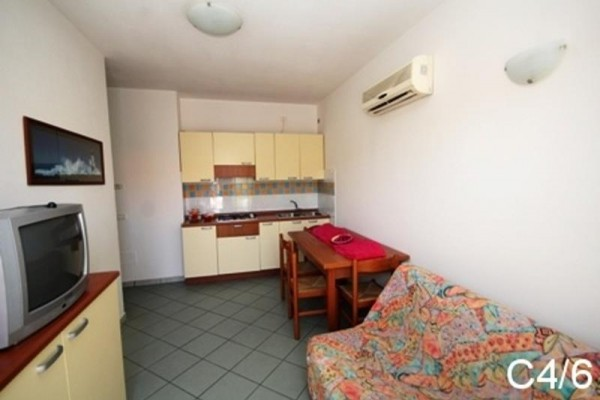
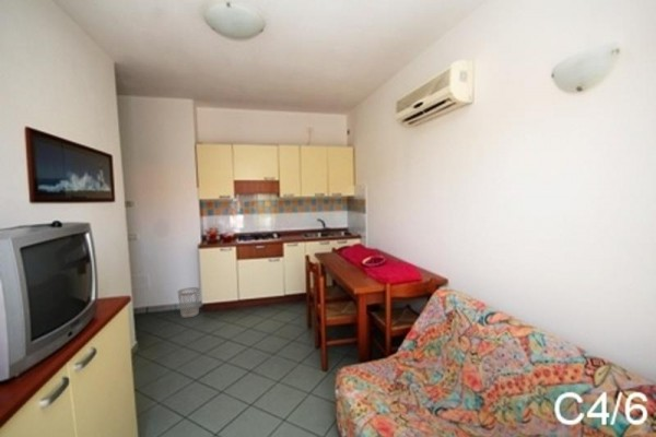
+ wastebasket (188, 302)
